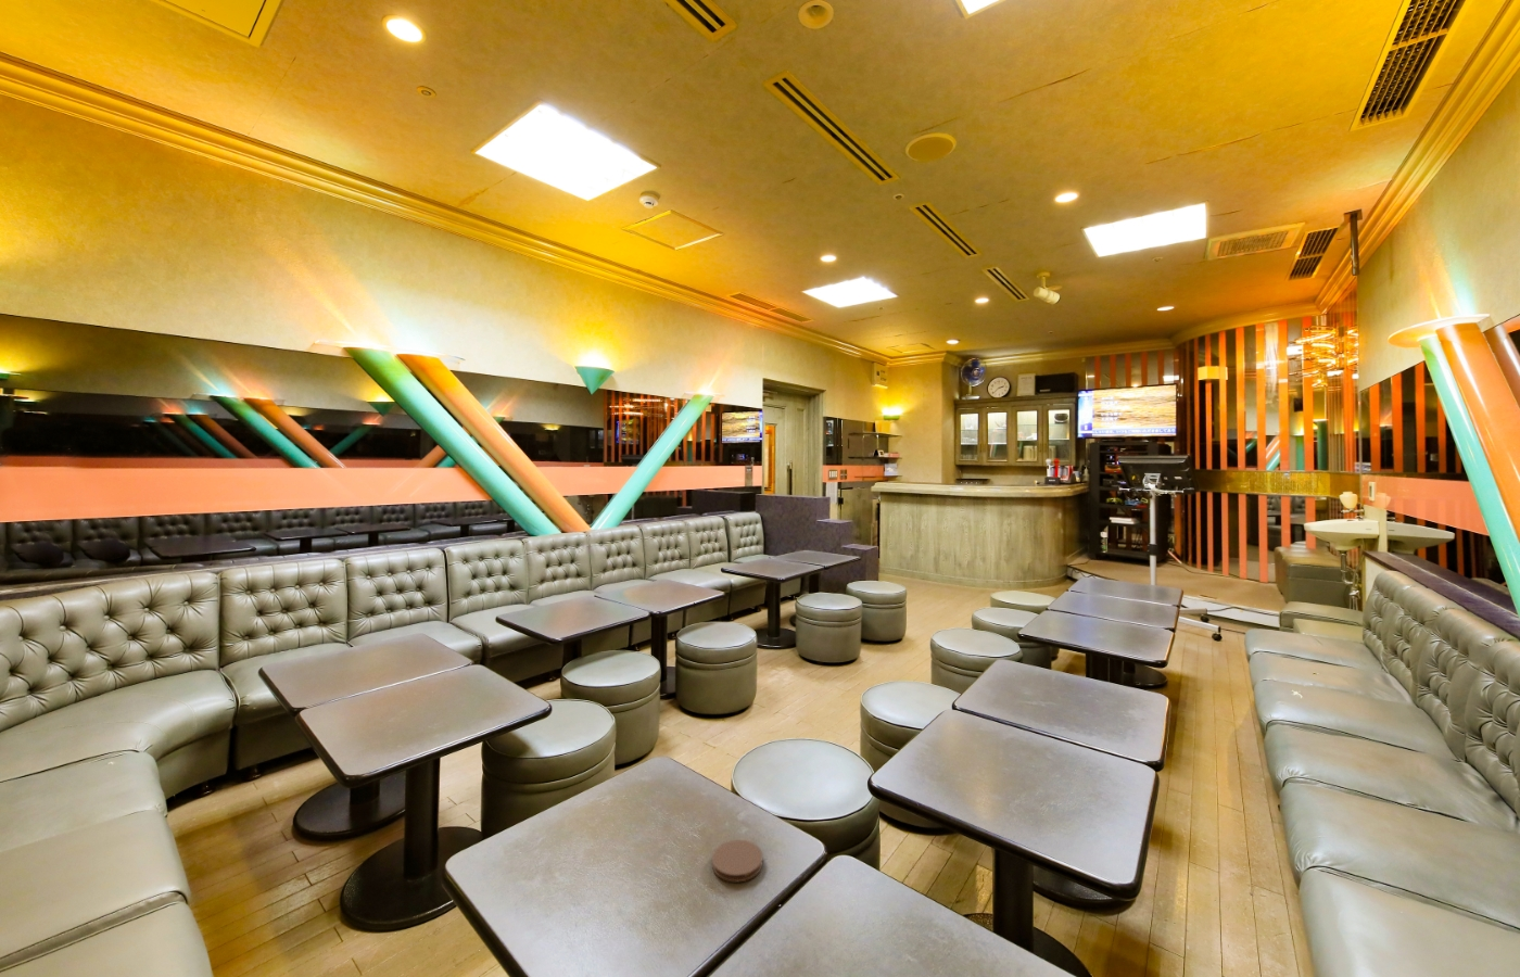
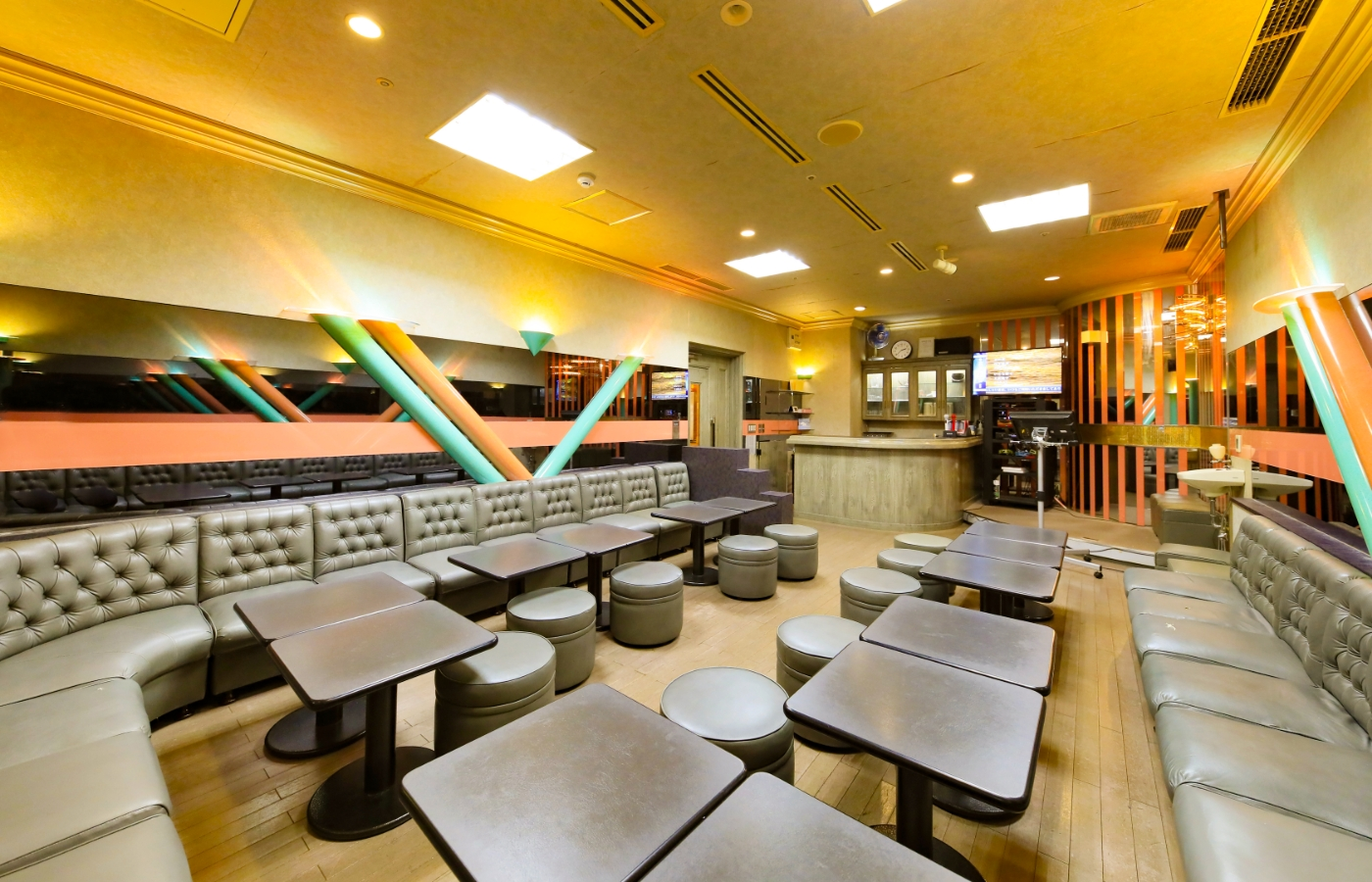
- coaster (737, 860)
